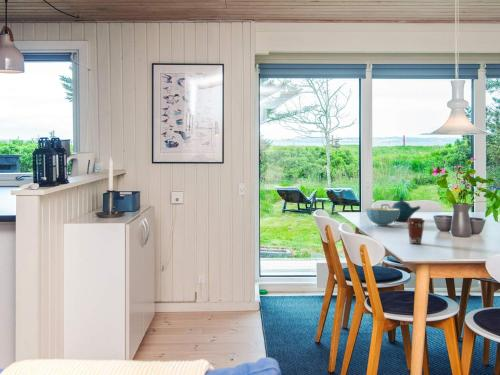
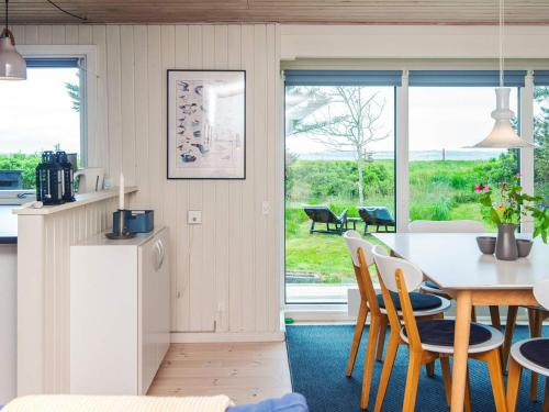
- coffee cup (415, 230)
- cereal bowl (382, 217)
- teapot (400, 208)
